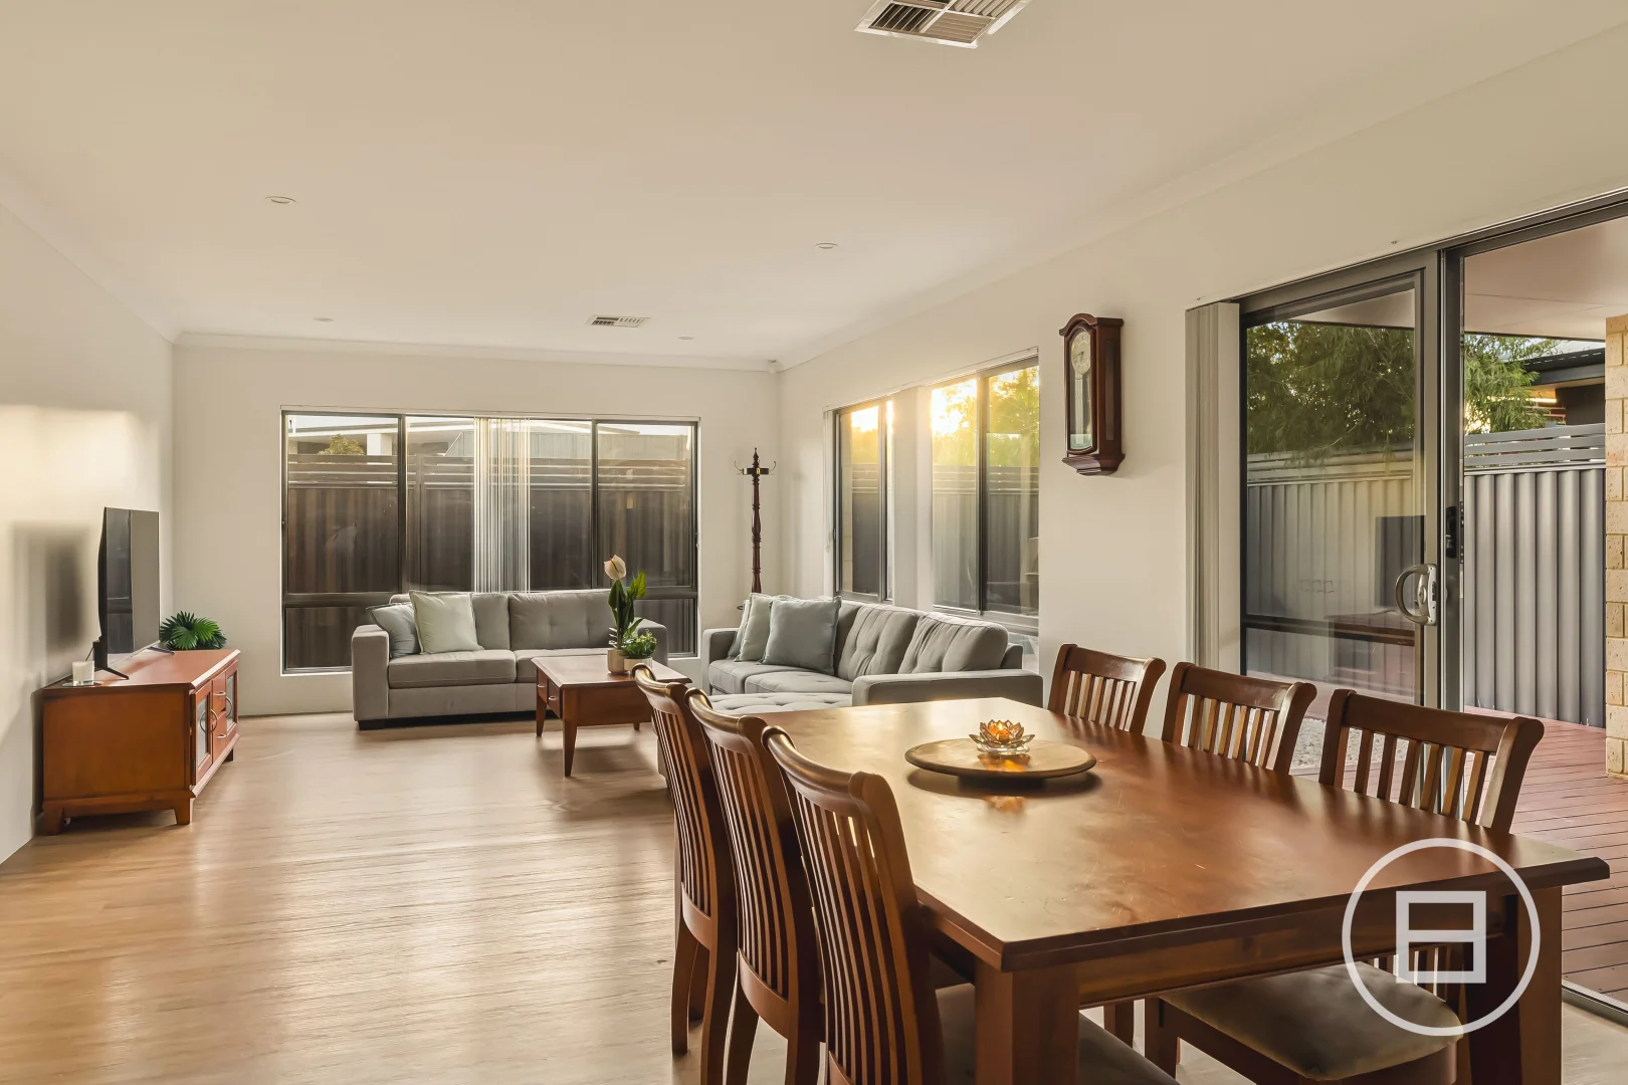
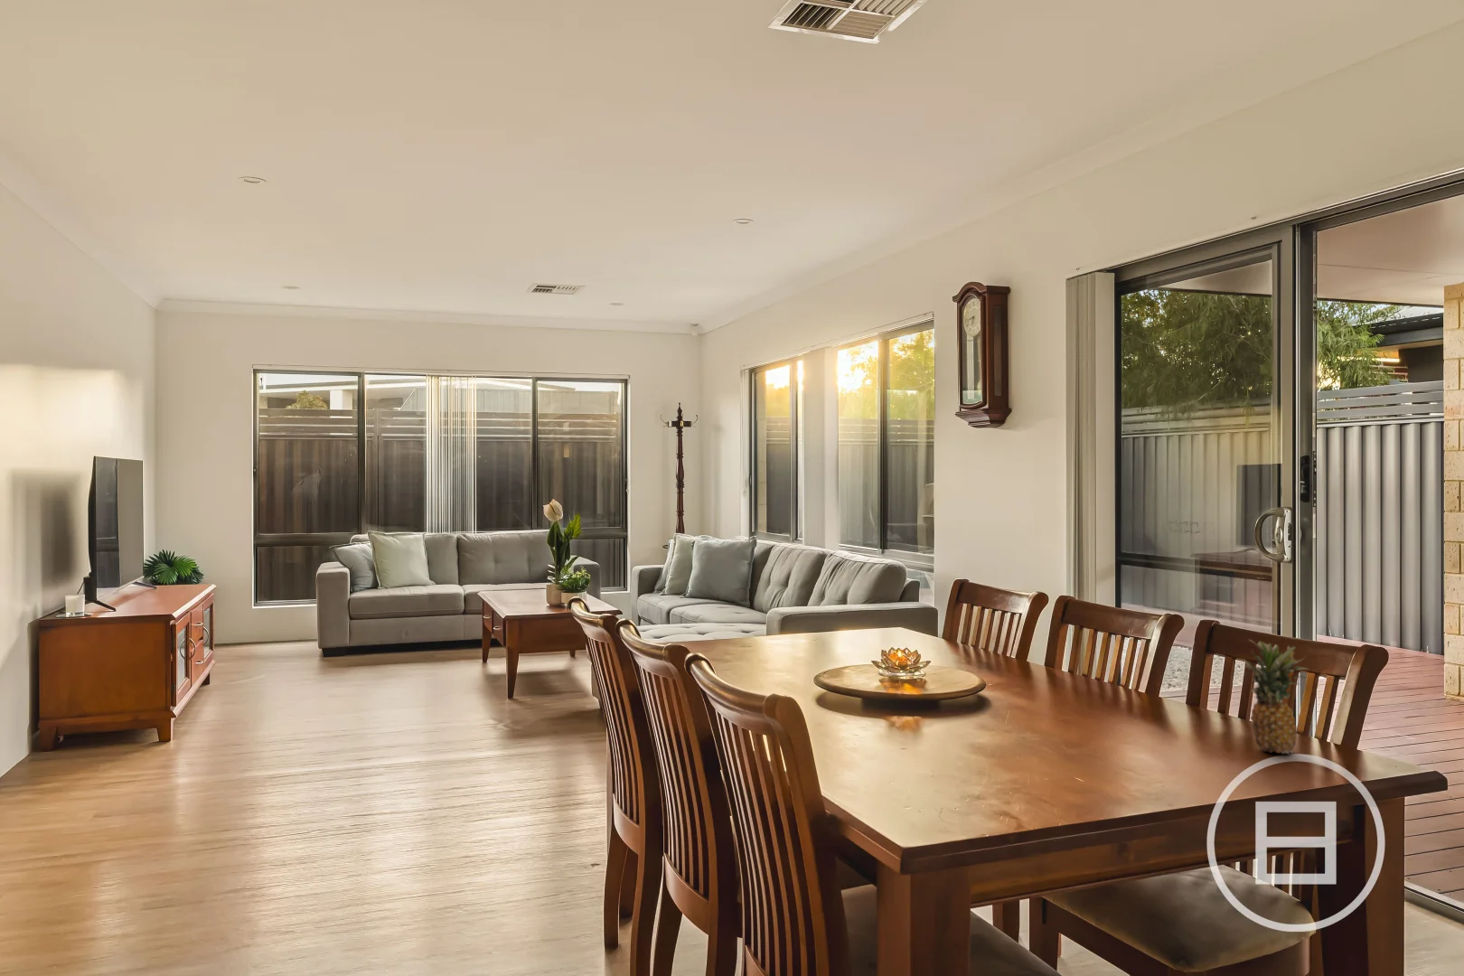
+ fruit (1279, 697)
